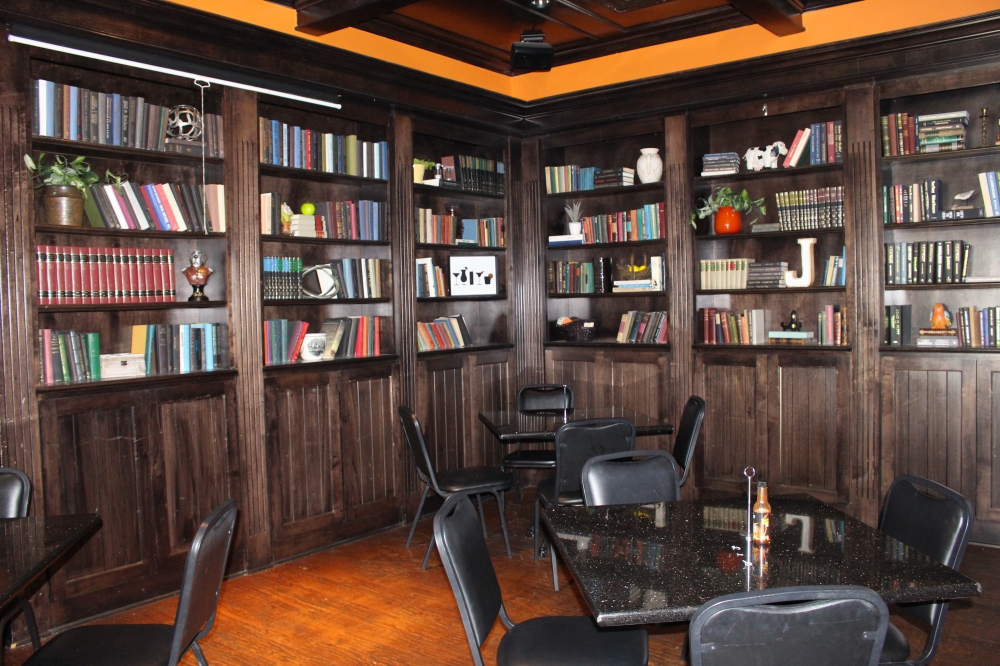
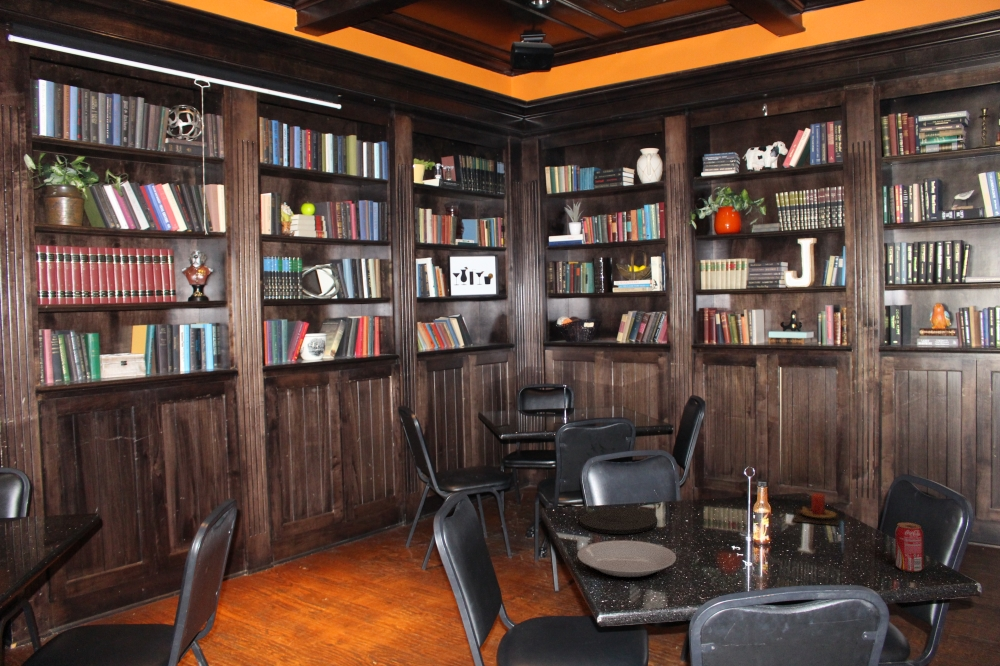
+ plate (618, 517)
+ plate (626, 562)
+ candle (816, 505)
+ beverage can (909, 547)
